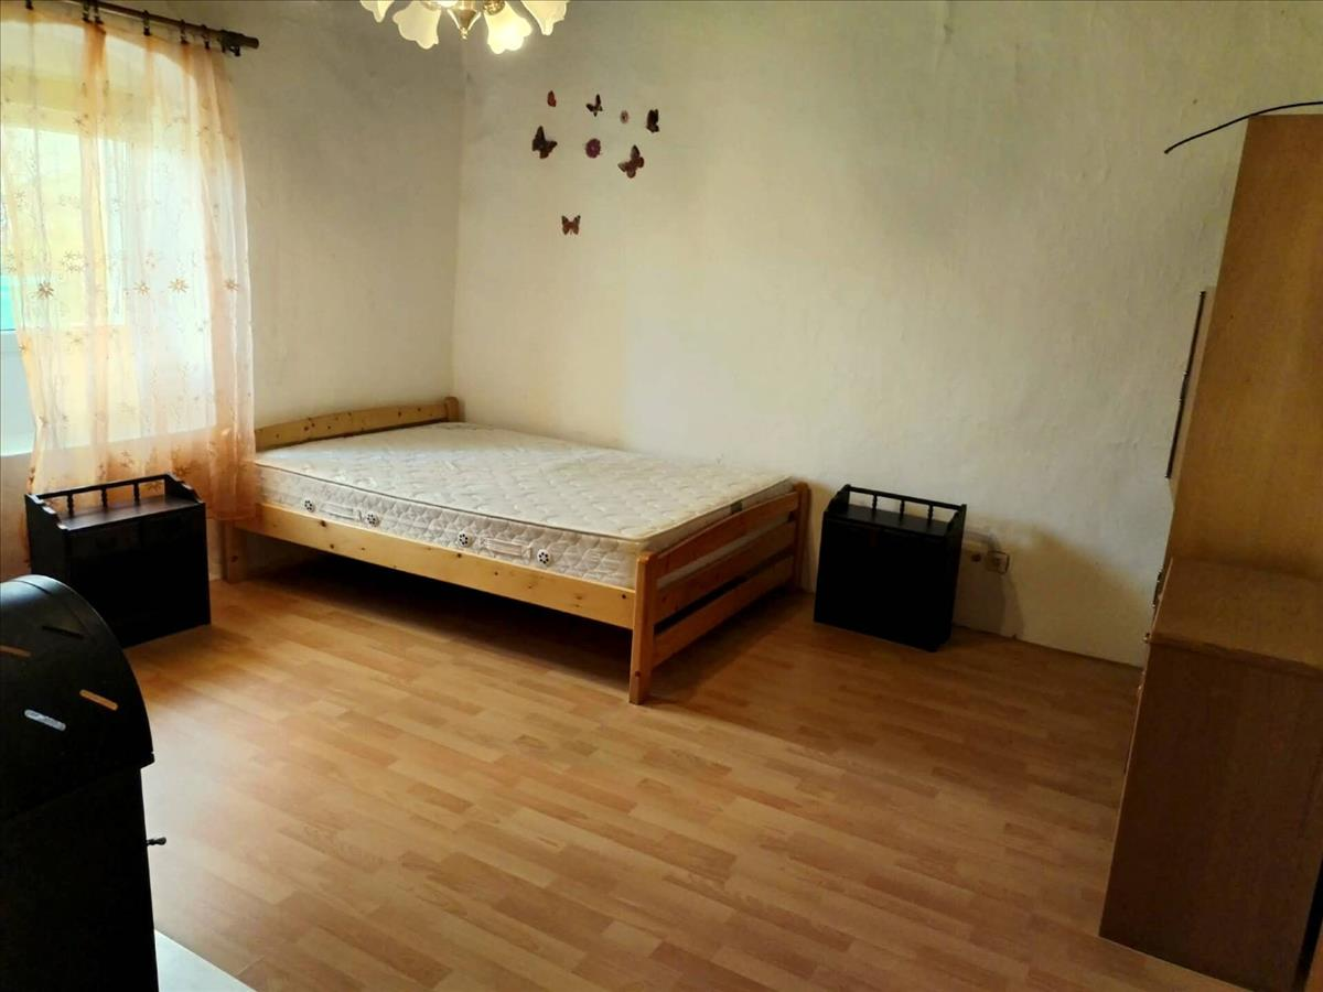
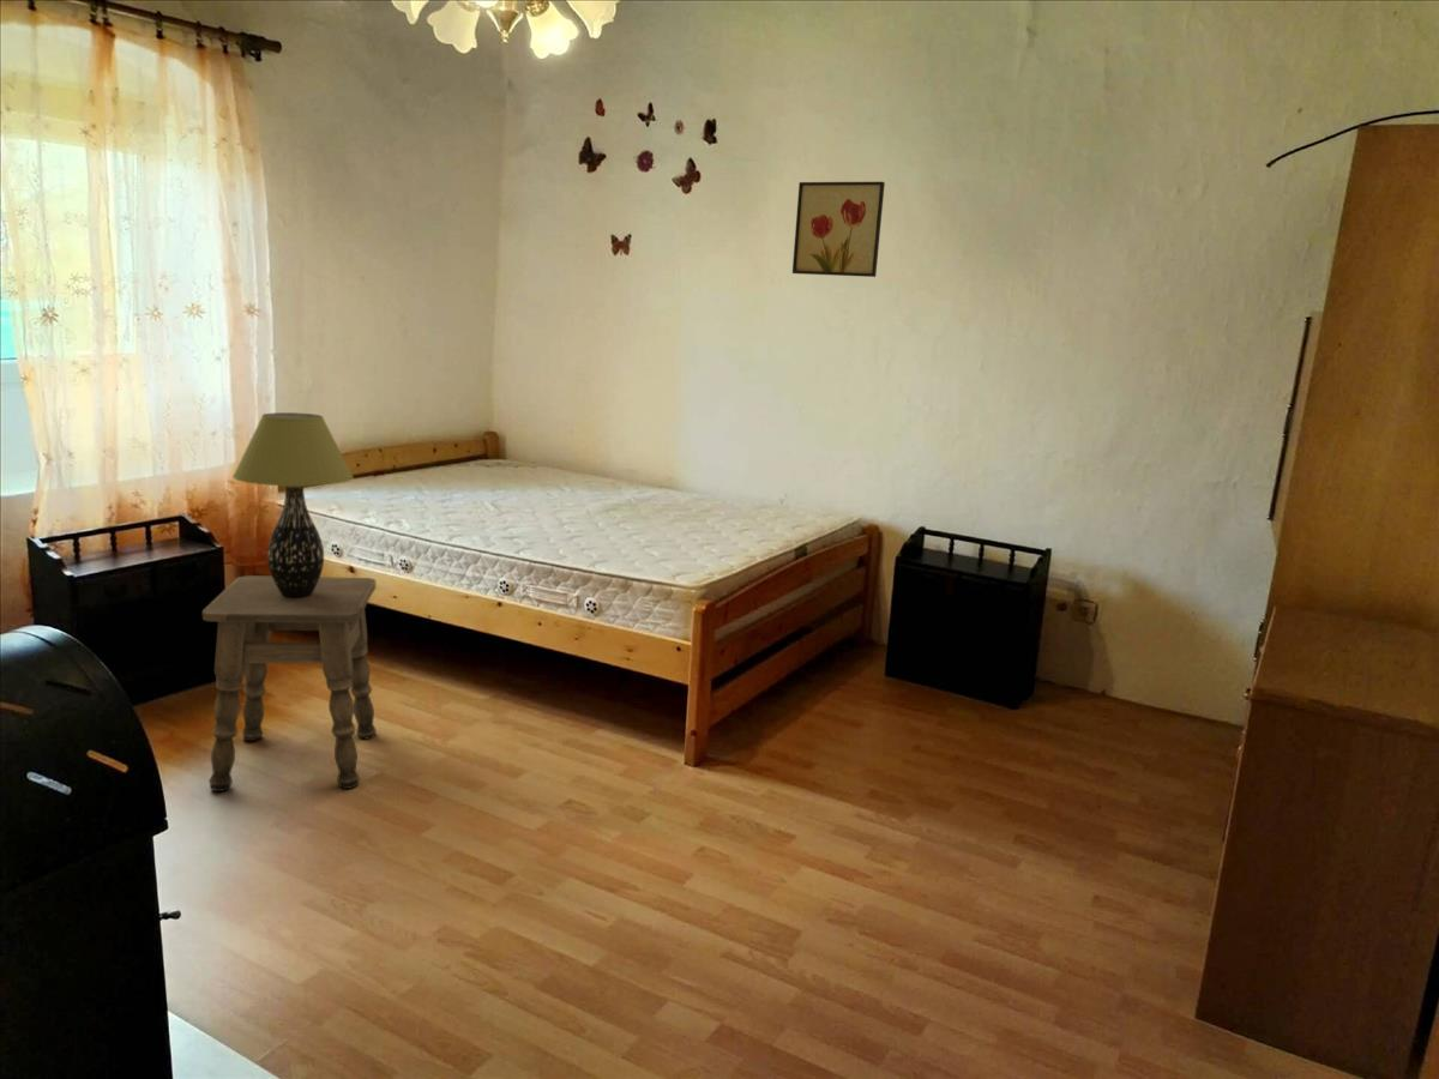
+ side table (296, 662)
+ table lamp (294, 506)
+ wall art (837, 229)
